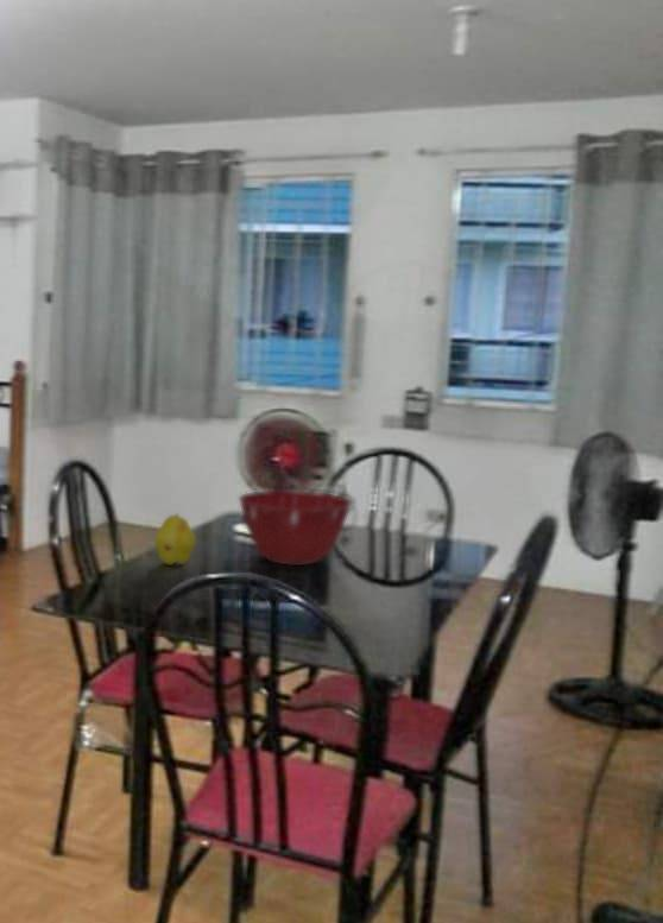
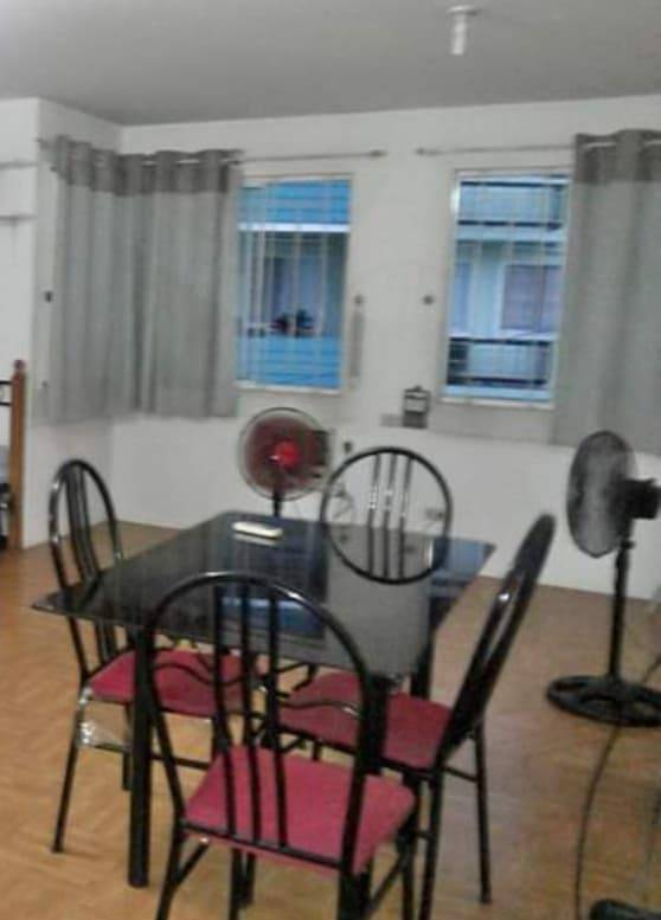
- mixing bowl (293, 529)
- fruit (175, 538)
